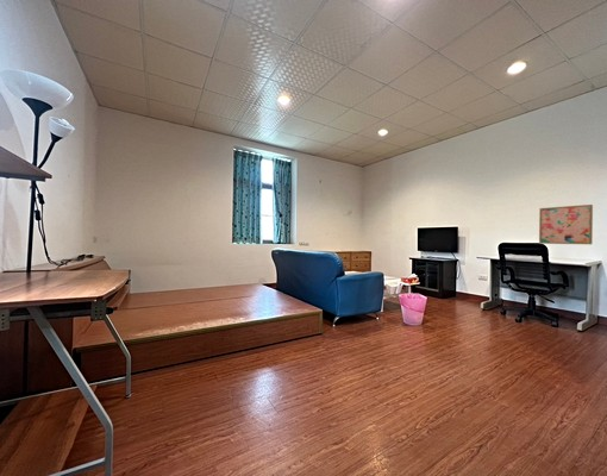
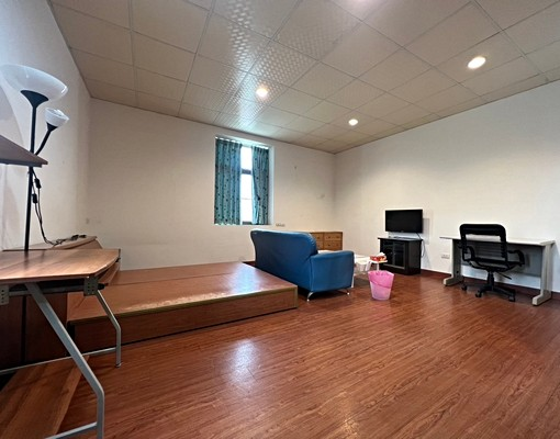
- wall art (564, 225)
